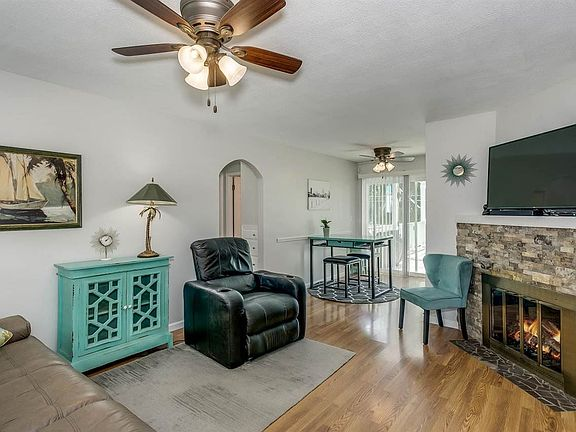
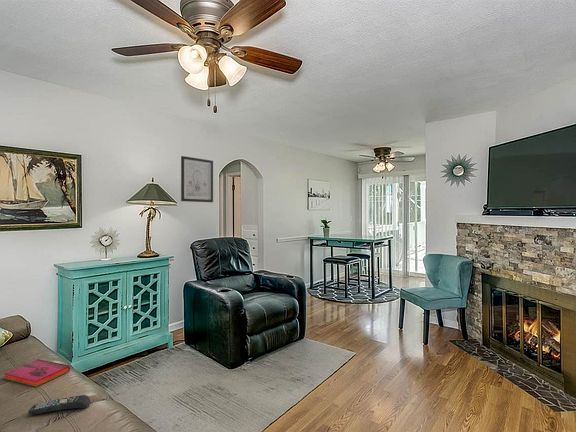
+ remote control (60, 404)
+ hardback book (37, 371)
+ wall art (197, 180)
